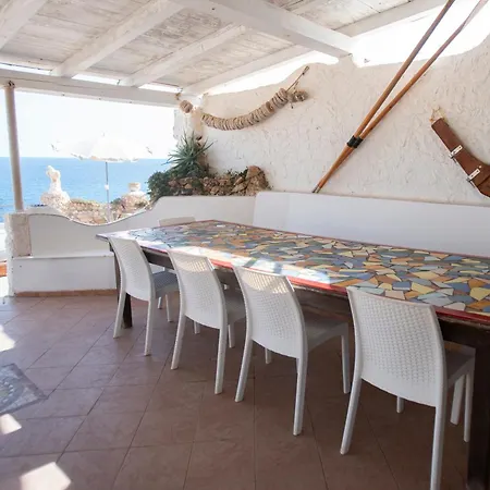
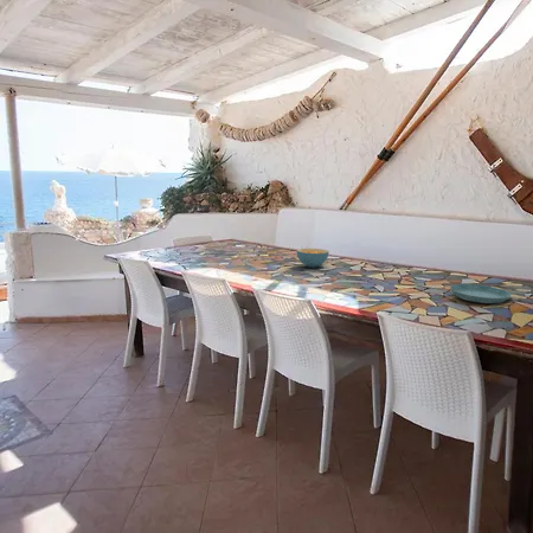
+ cereal bowl (312, 258)
+ saucer (479, 294)
